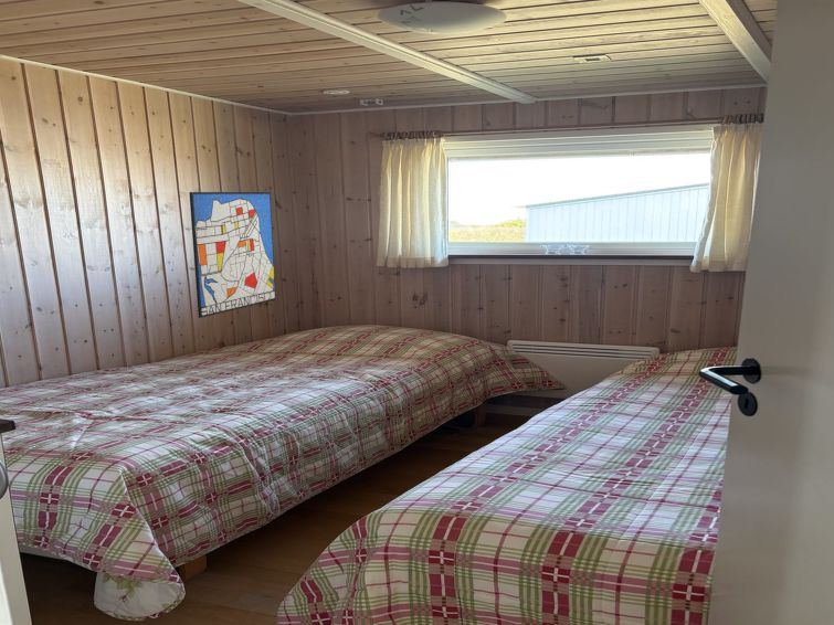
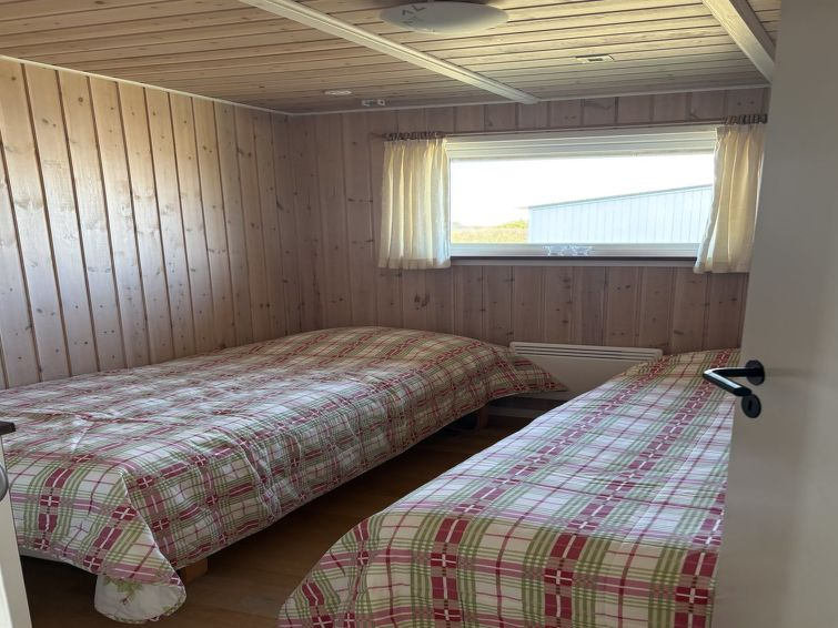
- wall art (236, 251)
